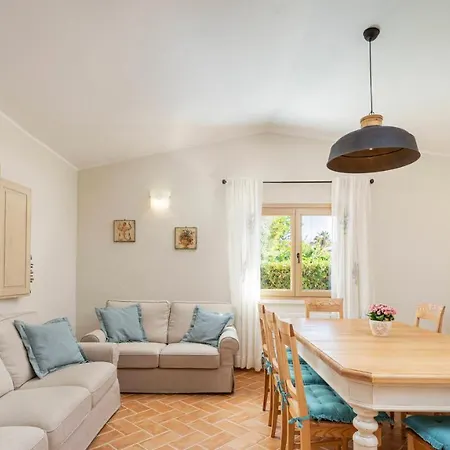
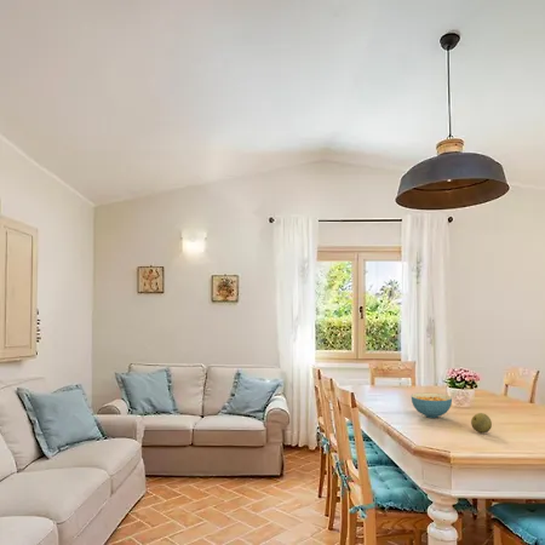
+ fruit (481, 423)
+ cereal bowl (431, 406)
